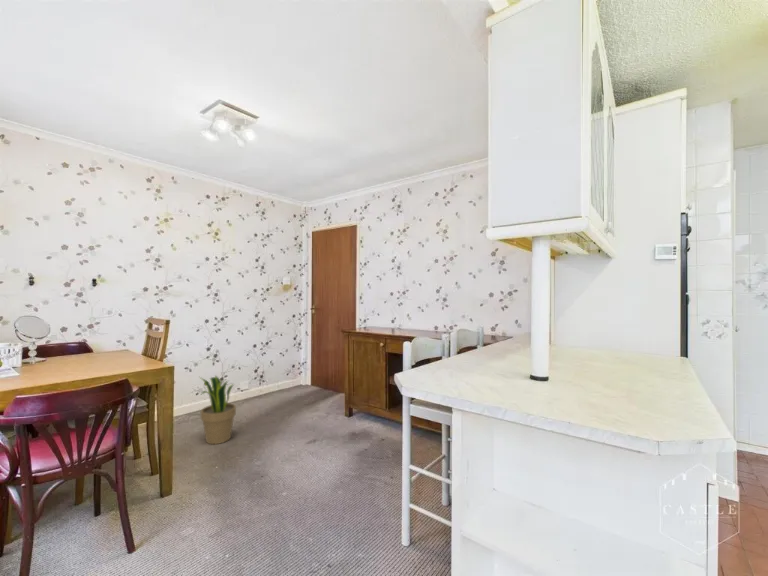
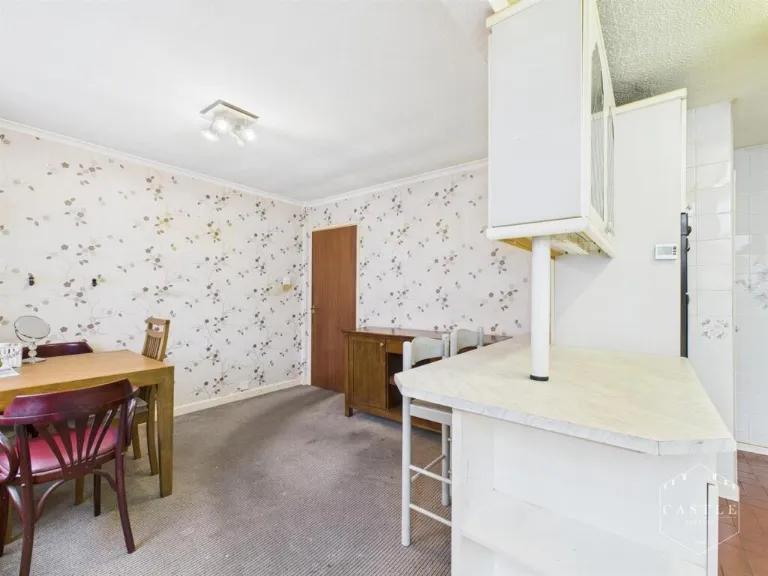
- potted plant (215, 407)
